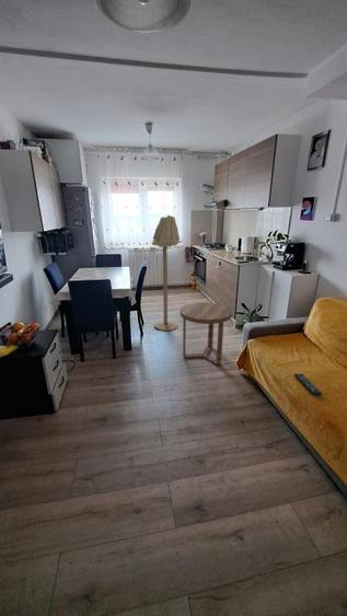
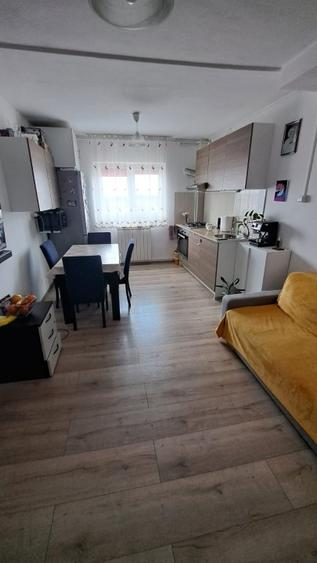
- floor lamp (165, 276)
- remote control (306, 383)
- side table (208, 334)
